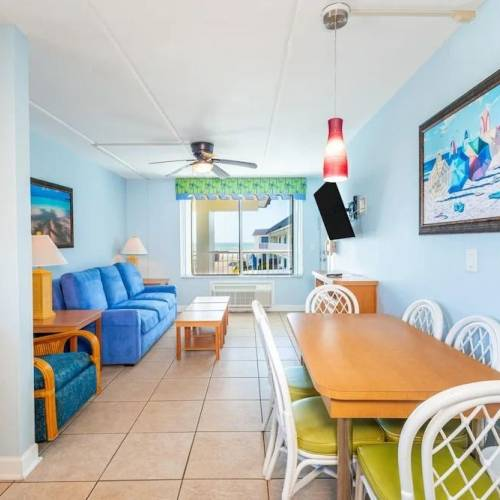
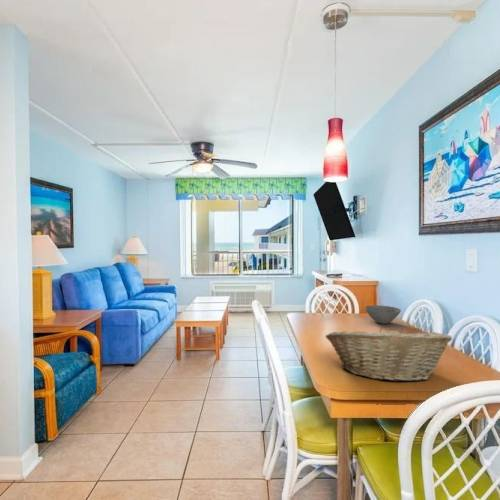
+ bowl (382, 315)
+ fruit basket (385, 346)
